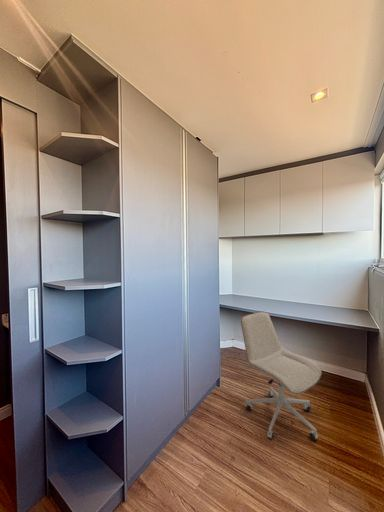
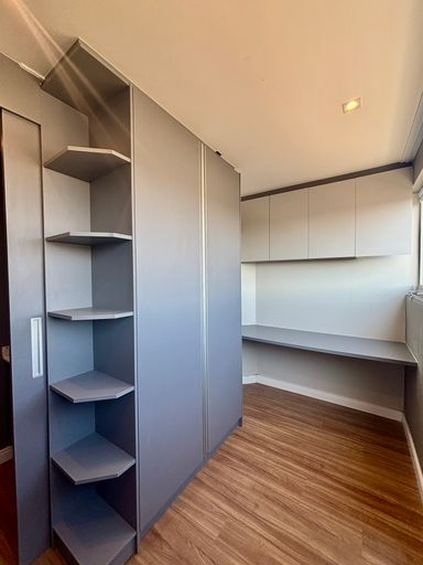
- office chair (280, 368)
